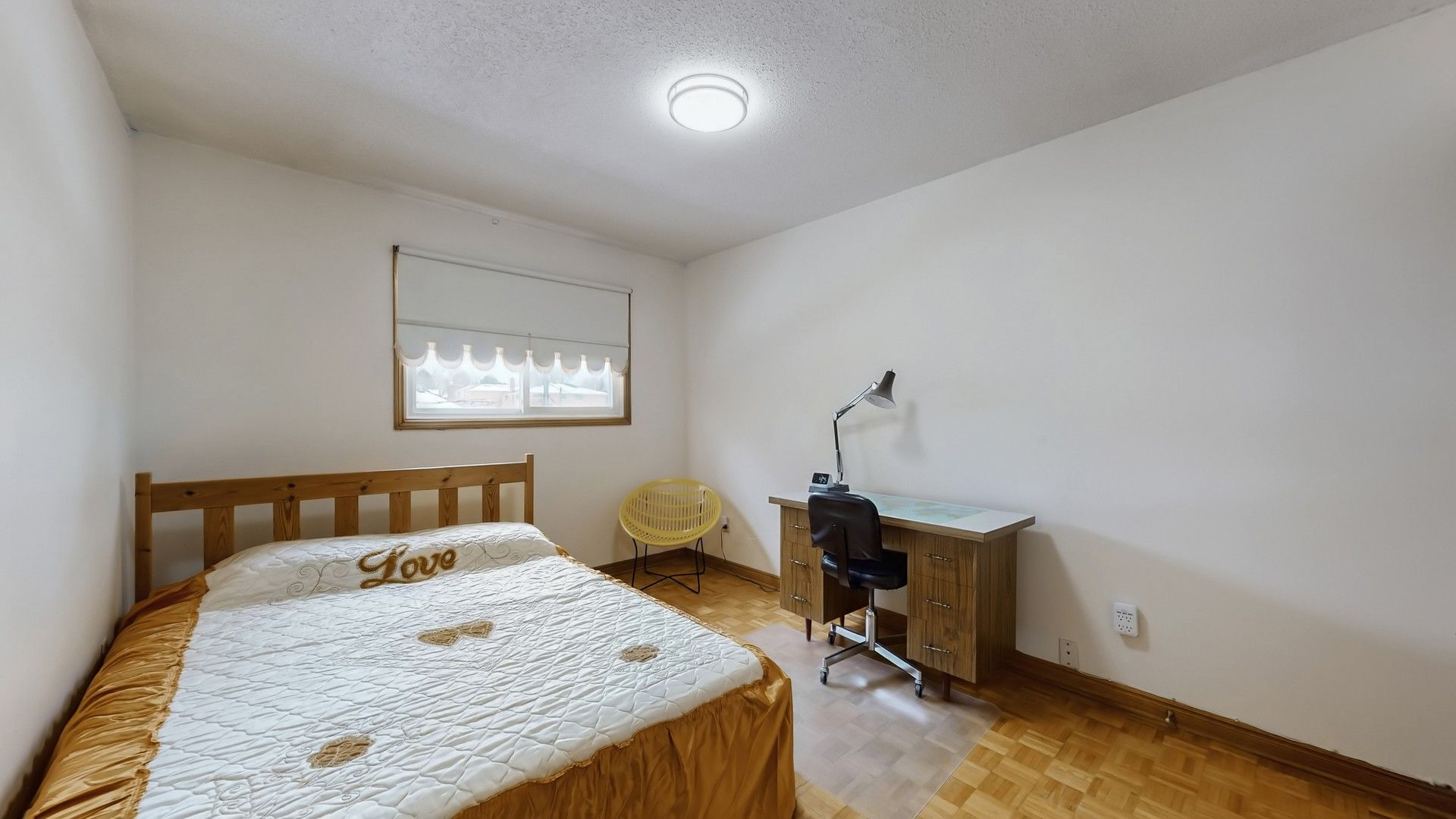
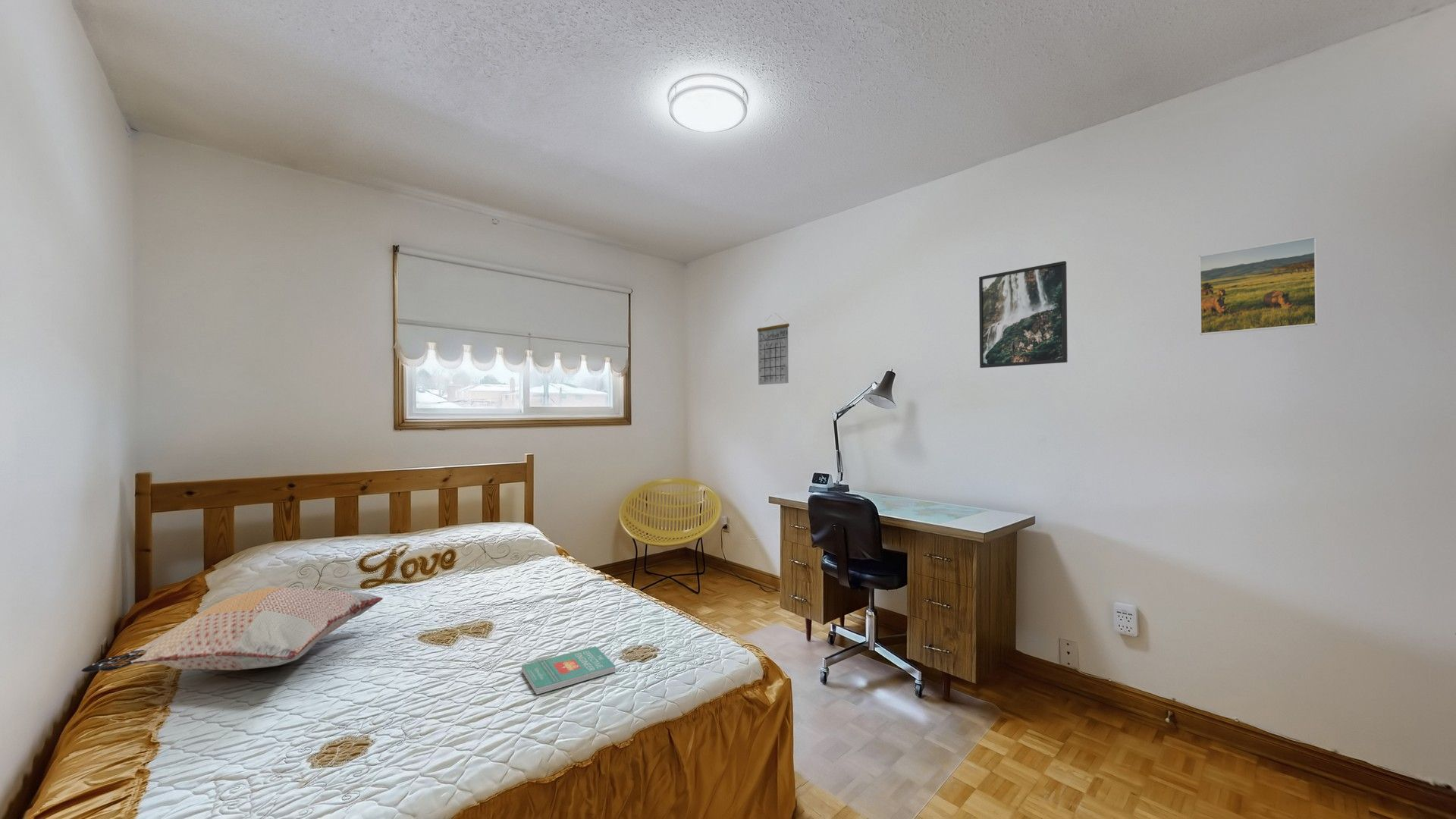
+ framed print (1021, 317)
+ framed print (1254, 288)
+ decorative pillow (255, 628)
+ calendar (773, 348)
+ book (568, 668)
